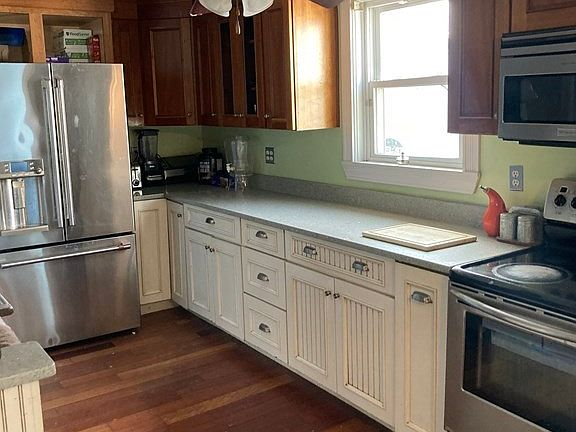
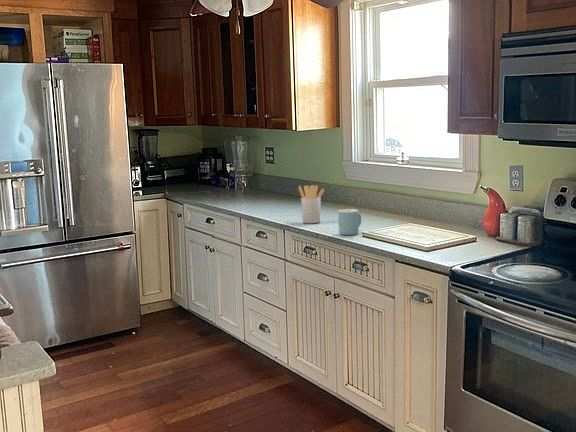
+ utensil holder (311, 203)
+ mug (351, 221)
